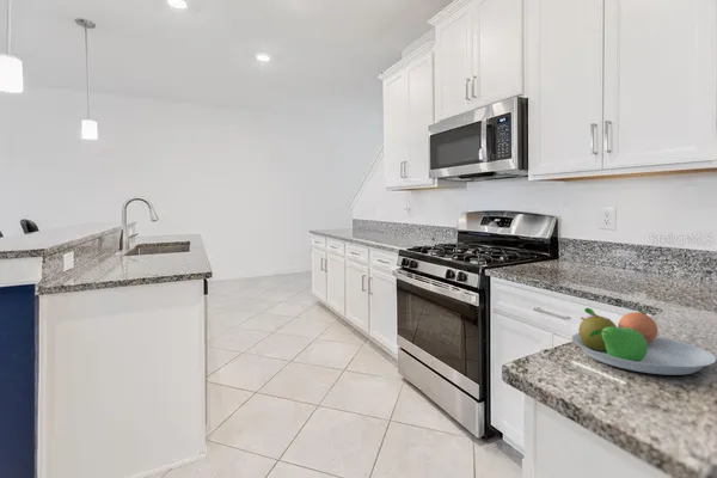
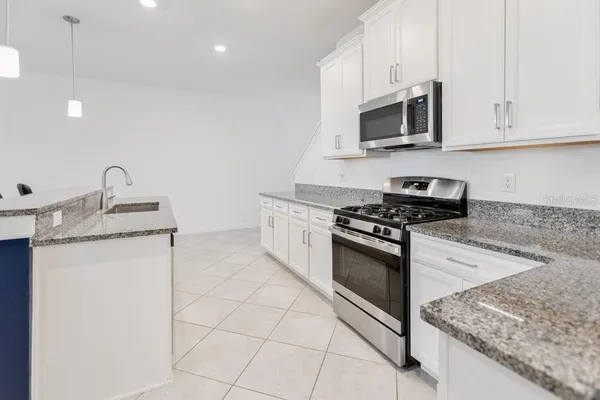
- fruit bowl (632, 335)
